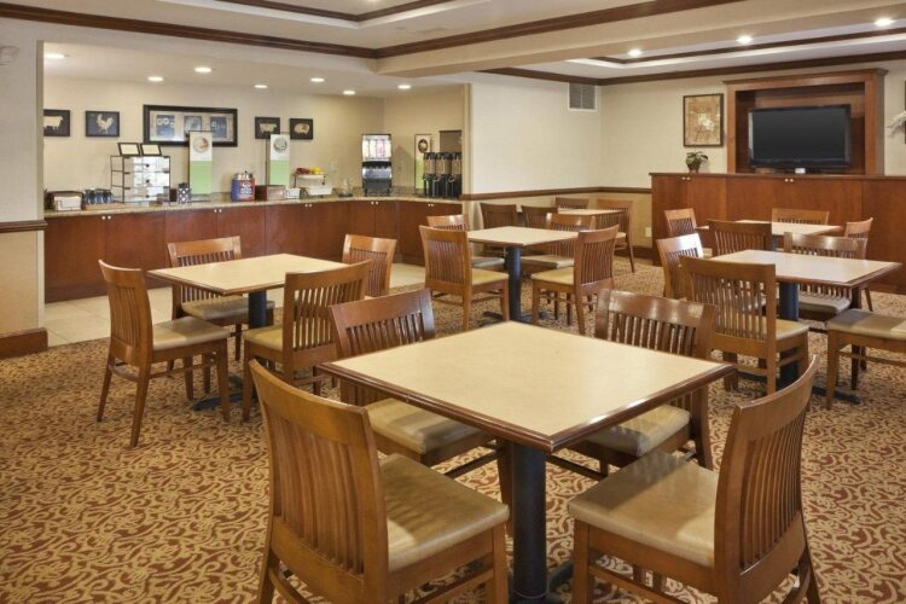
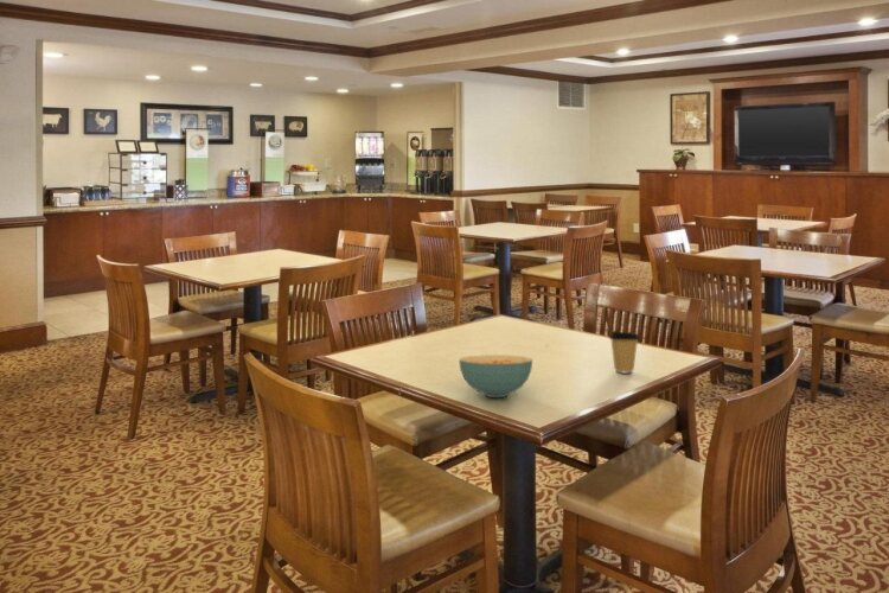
+ cereal bowl (495, 377)
+ coffee cup (623, 351)
